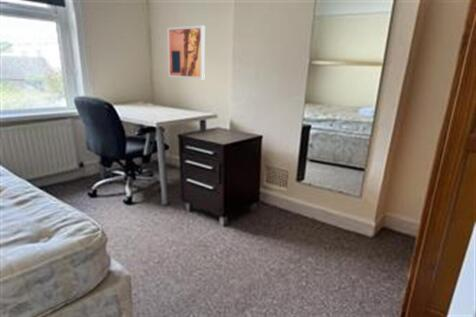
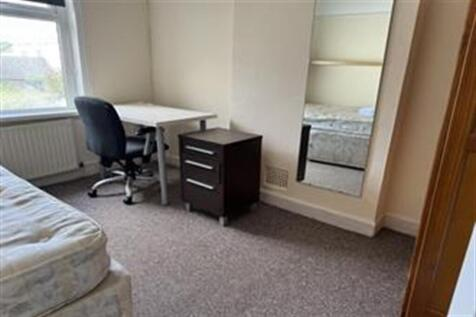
- wall art (185, 53)
